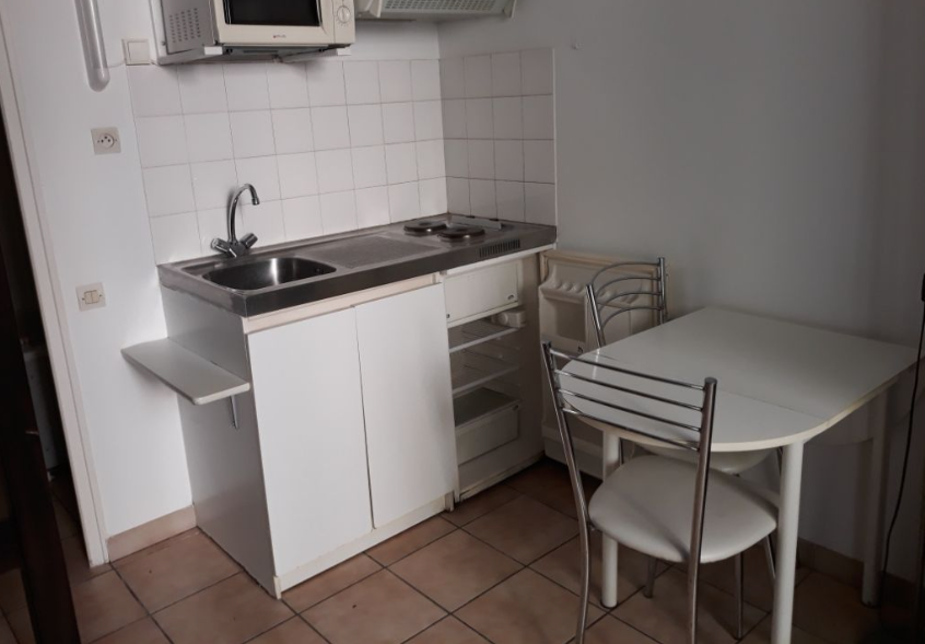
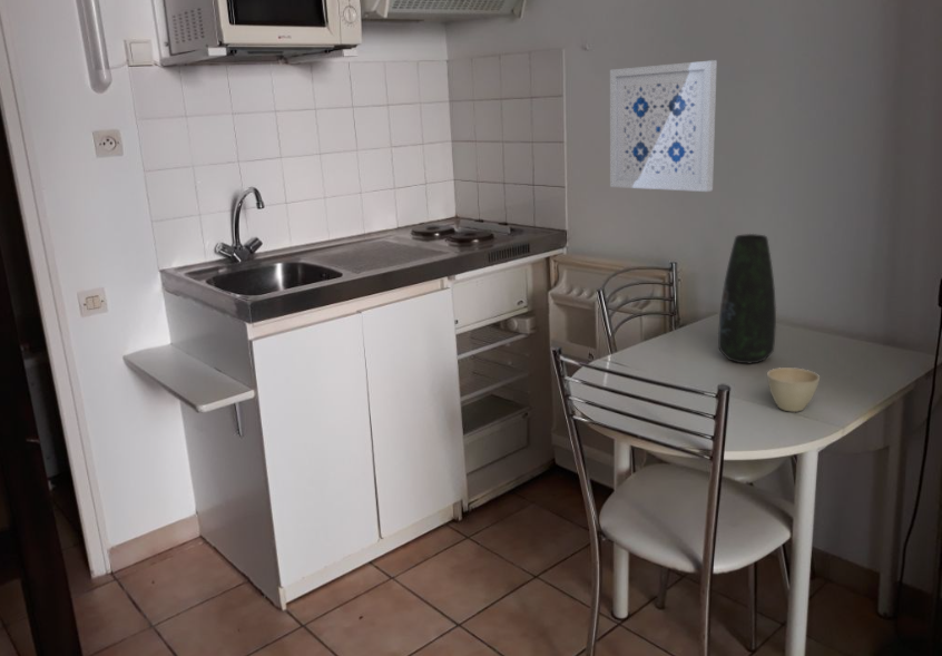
+ wall art (659, 128)
+ flower pot (792, 391)
+ vase (747, 298)
